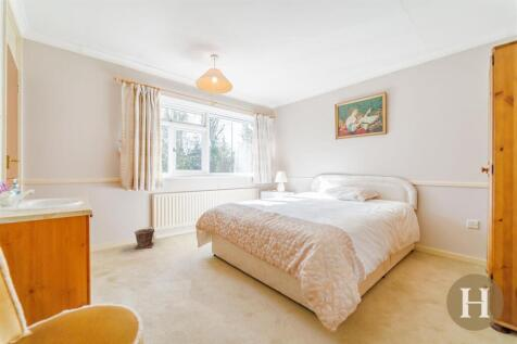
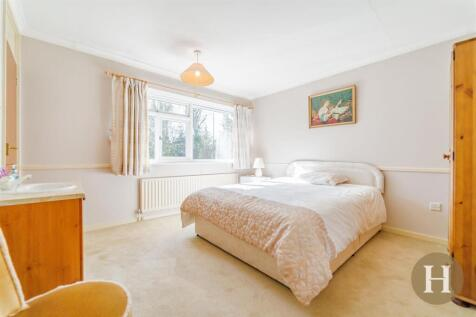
- plant pot (144, 237)
